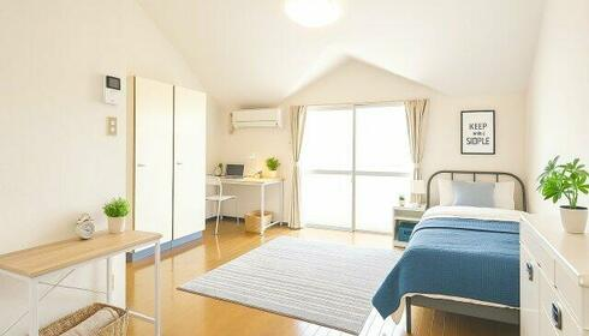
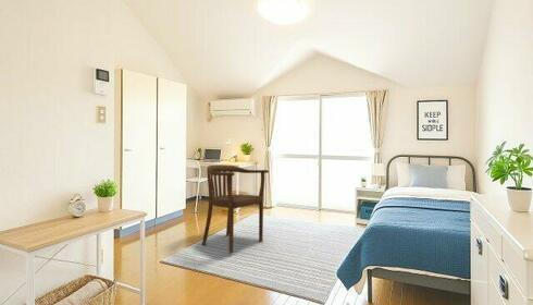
+ armchair (232, 204)
